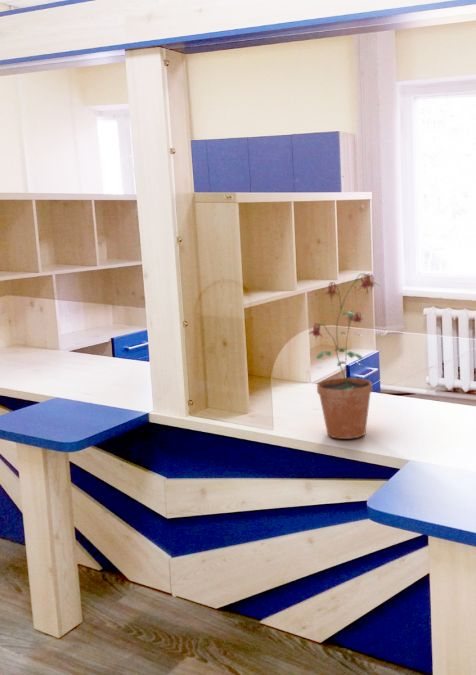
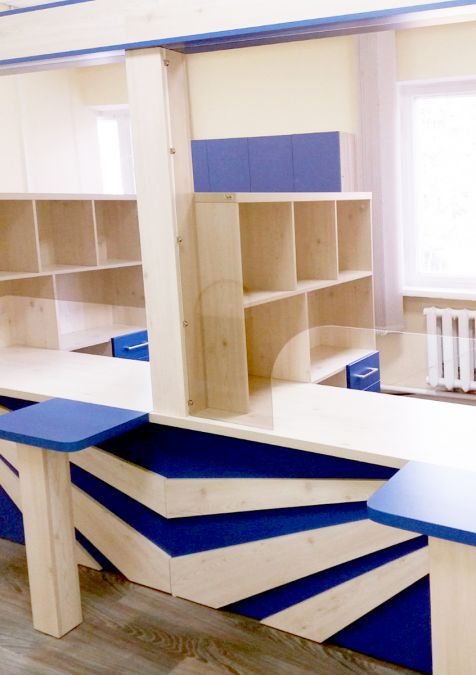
- potted plant (342, 351)
